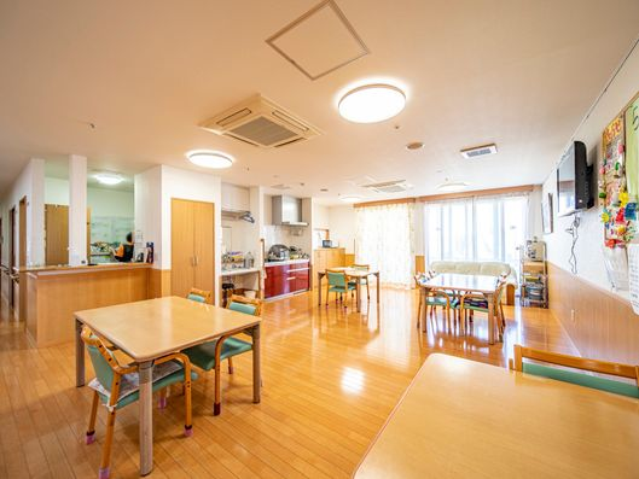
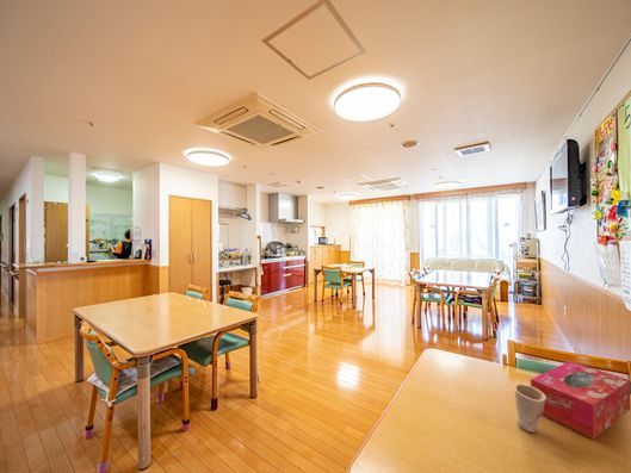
+ tissue box (580, 393)
+ cup (530, 410)
